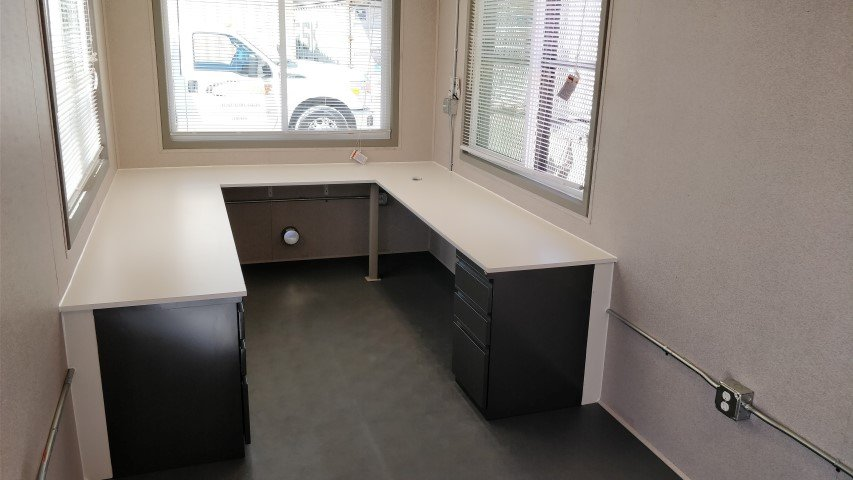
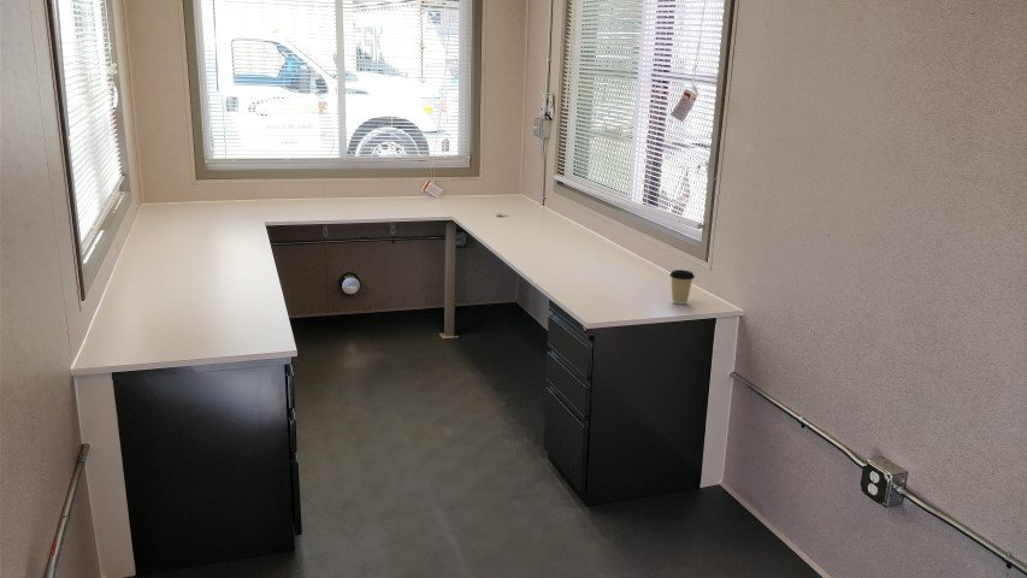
+ coffee cup (680, 287)
